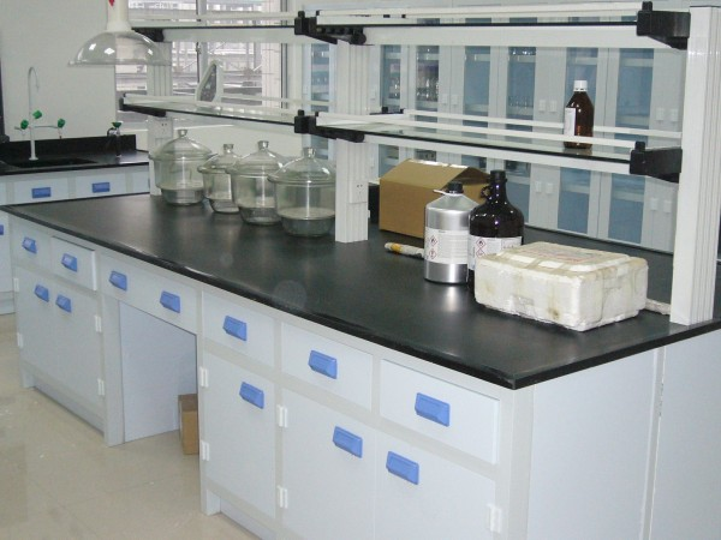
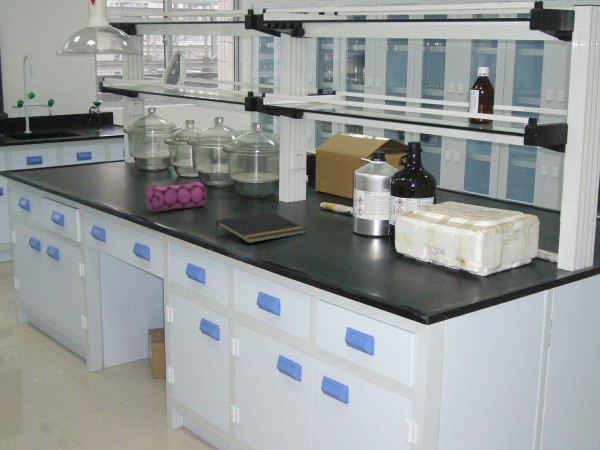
+ pencil case (177, 195)
+ notepad (261, 226)
